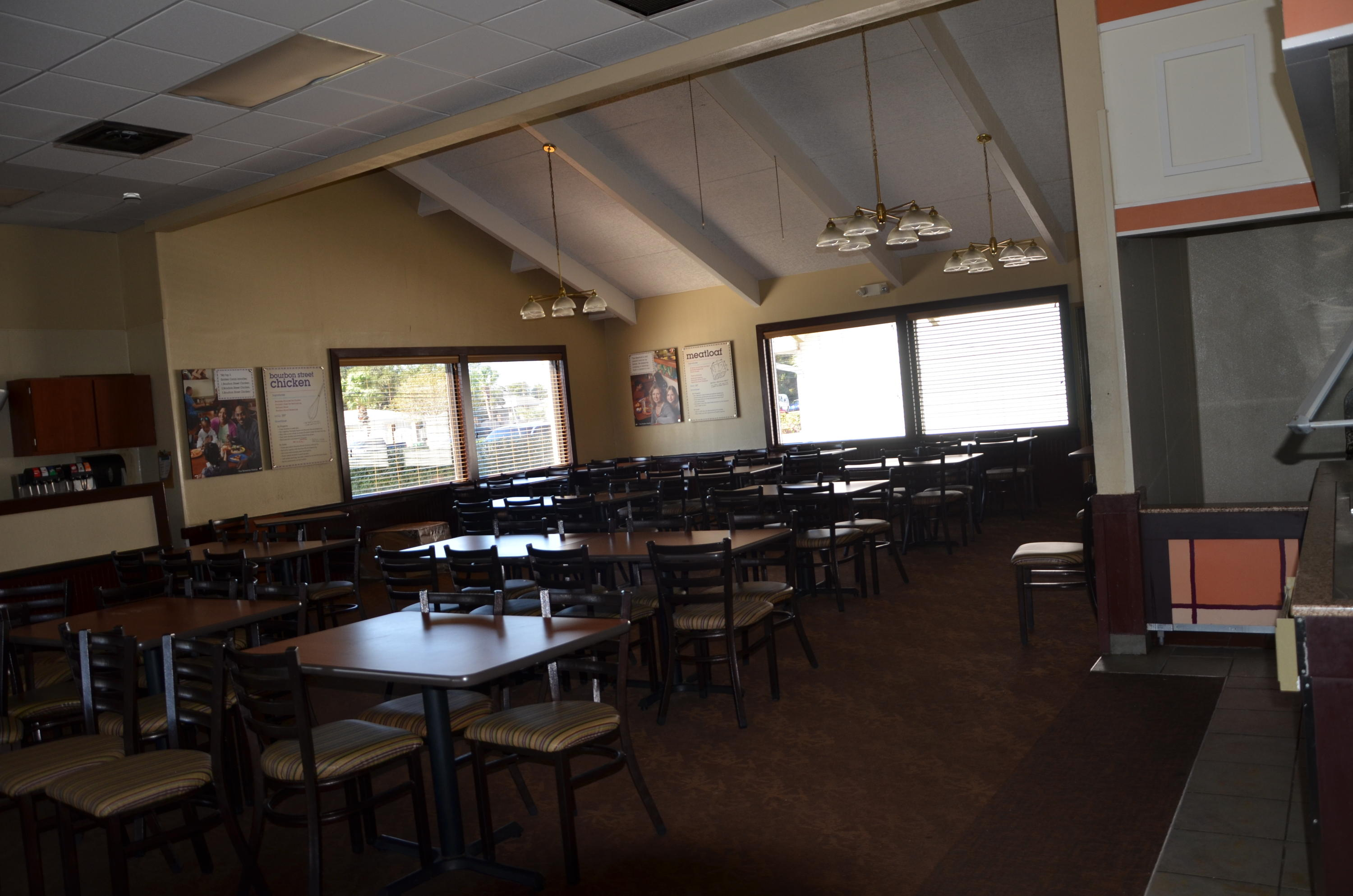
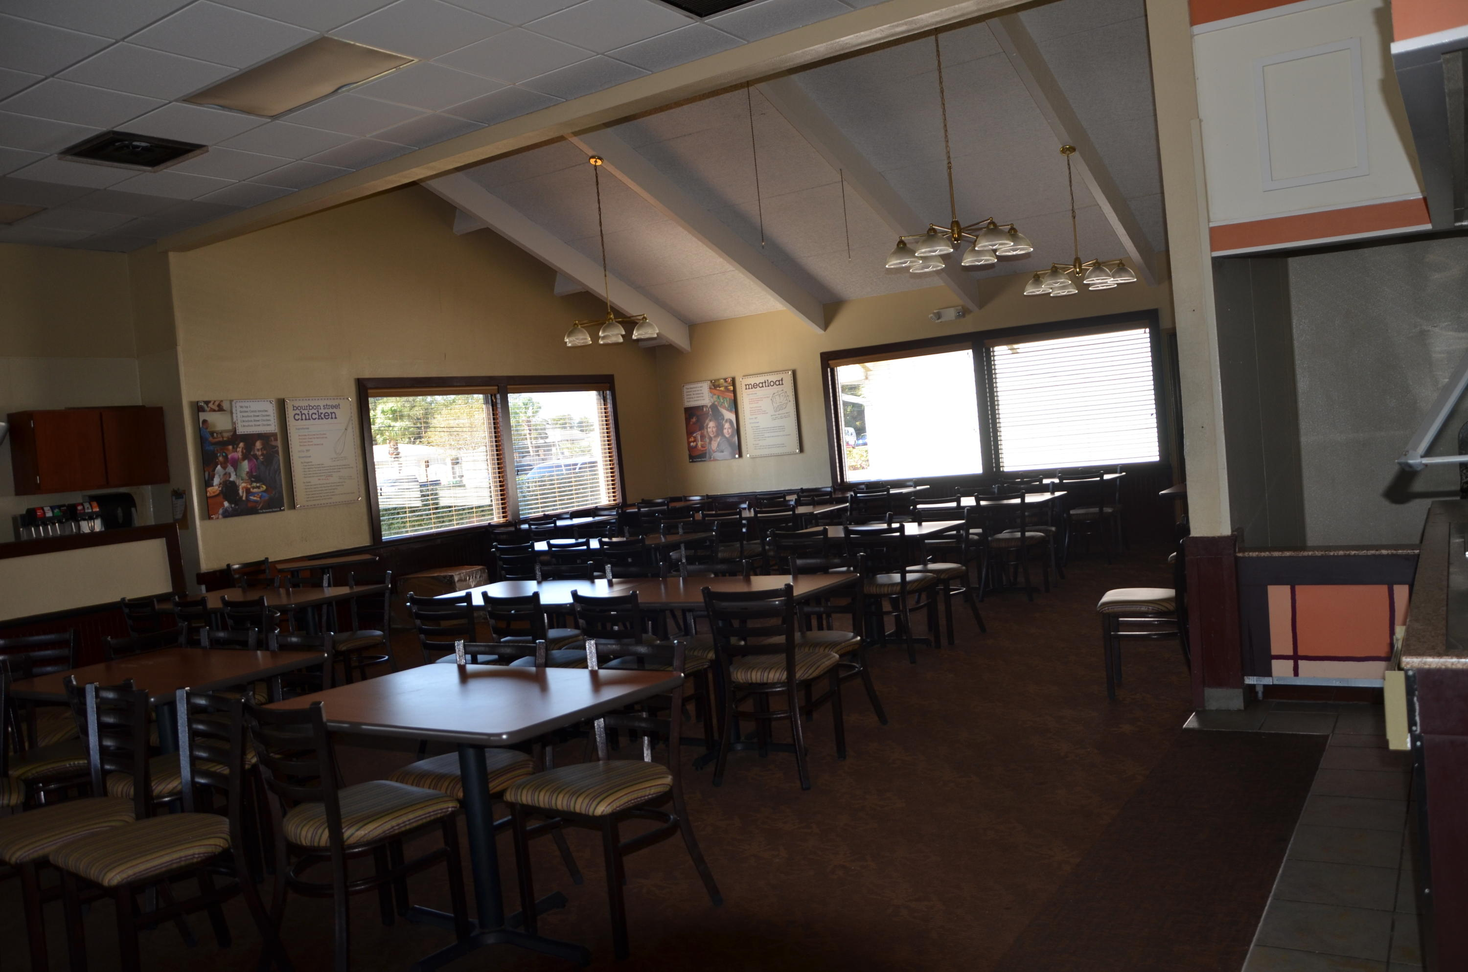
- smoke detector (132, 199)
